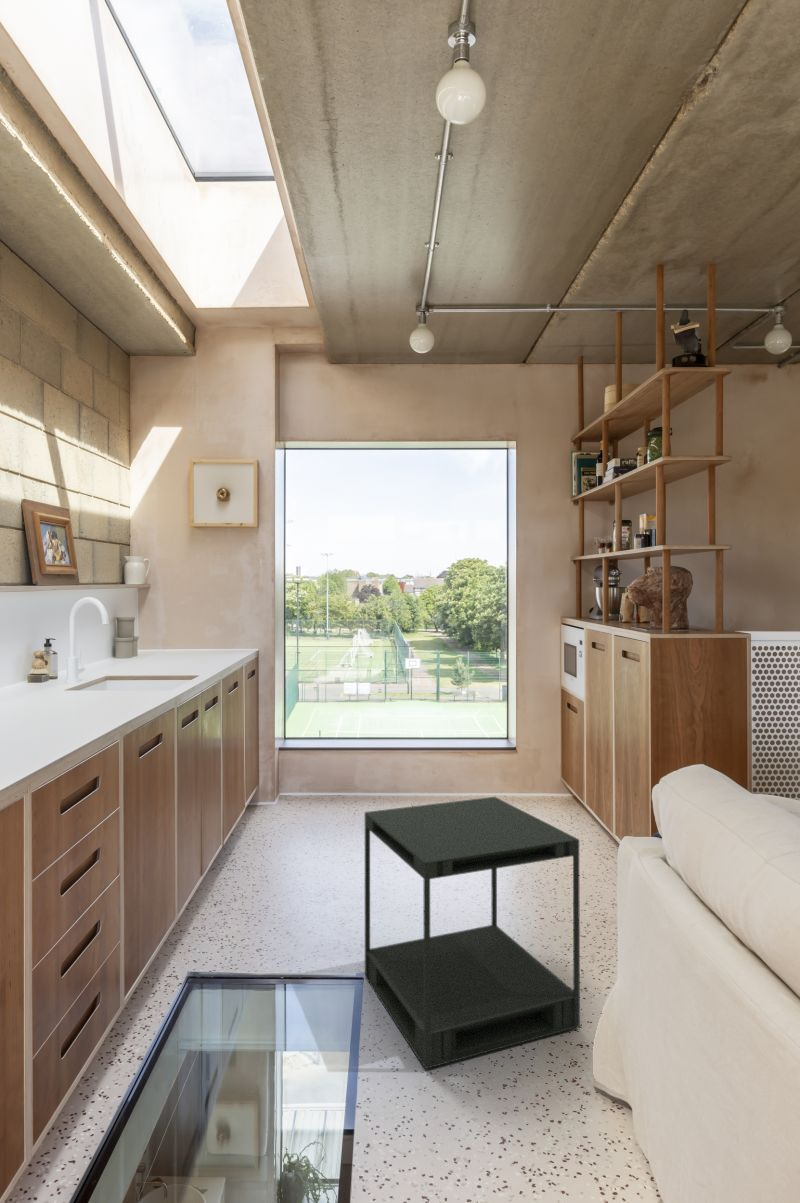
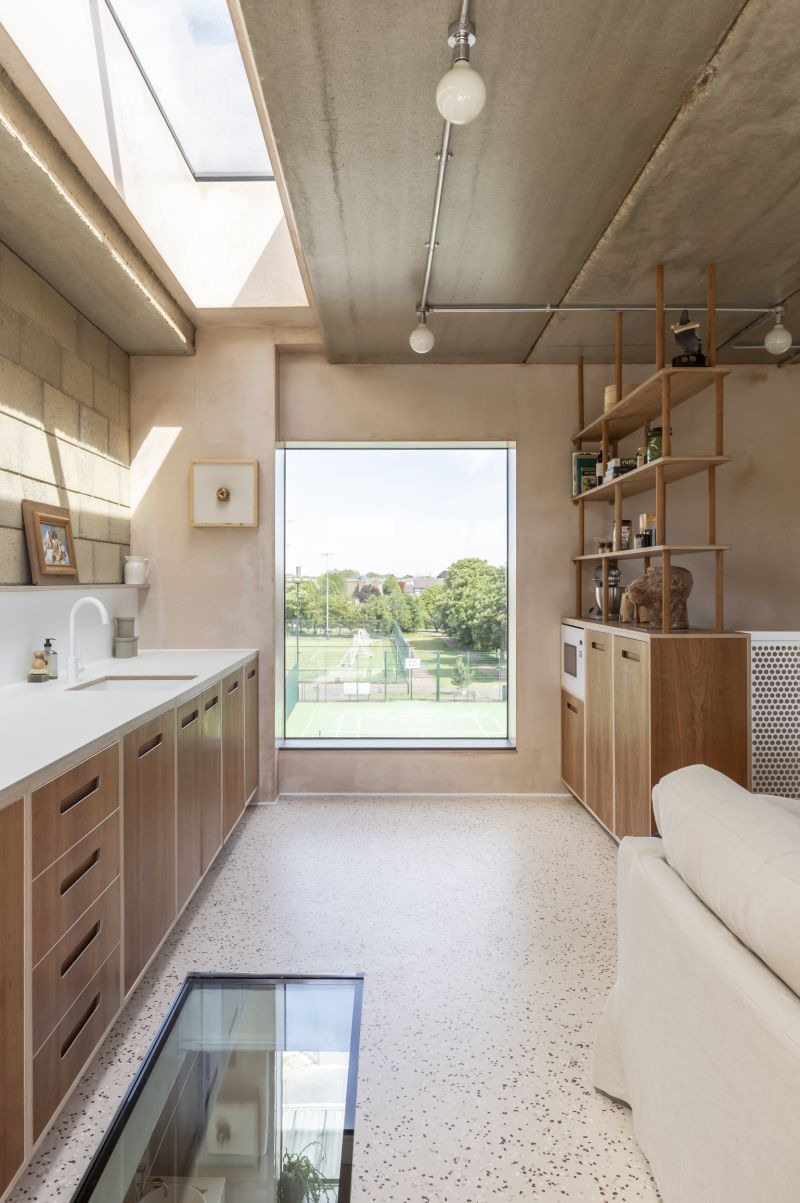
- side table (469, 929)
